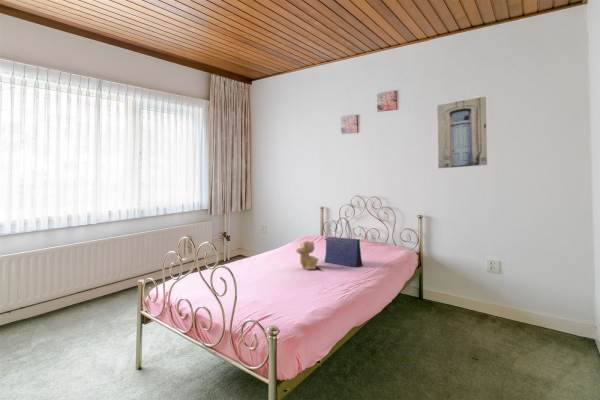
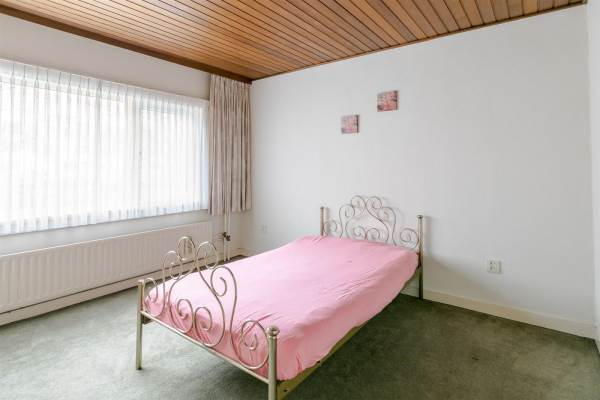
- wall art (461, 134)
- teddy bear (307, 254)
- tote bag (341, 240)
